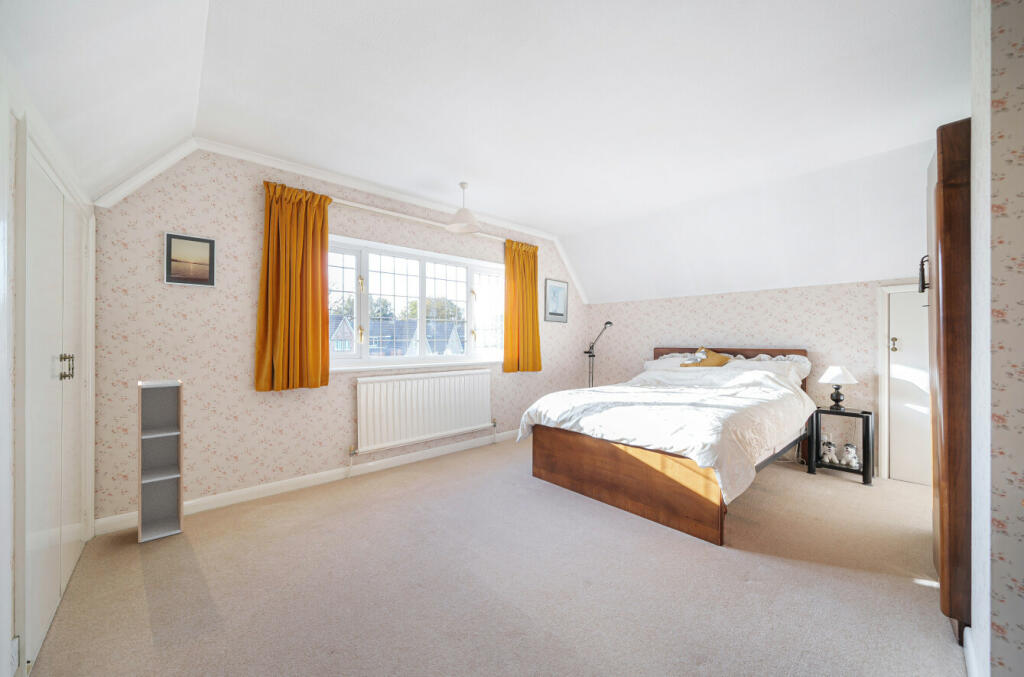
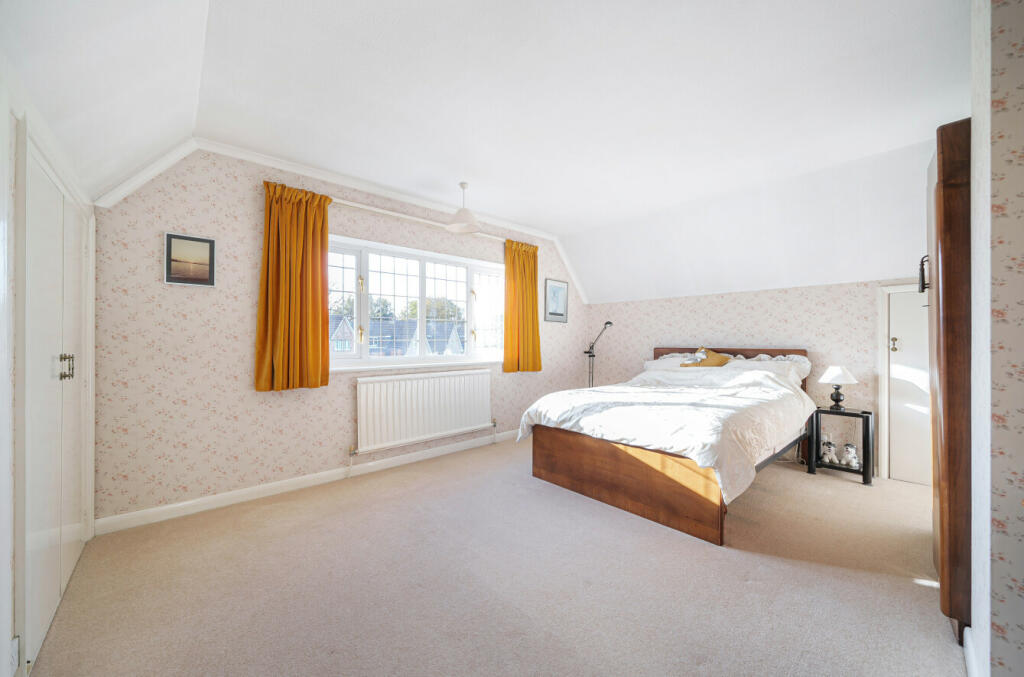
- shelf unit (160, 455)
